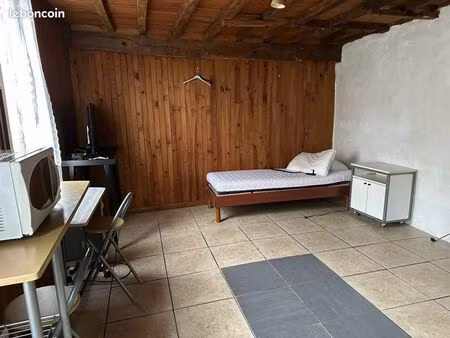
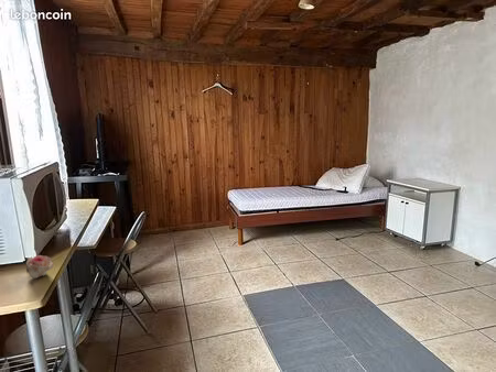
+ flower (40, 265)
